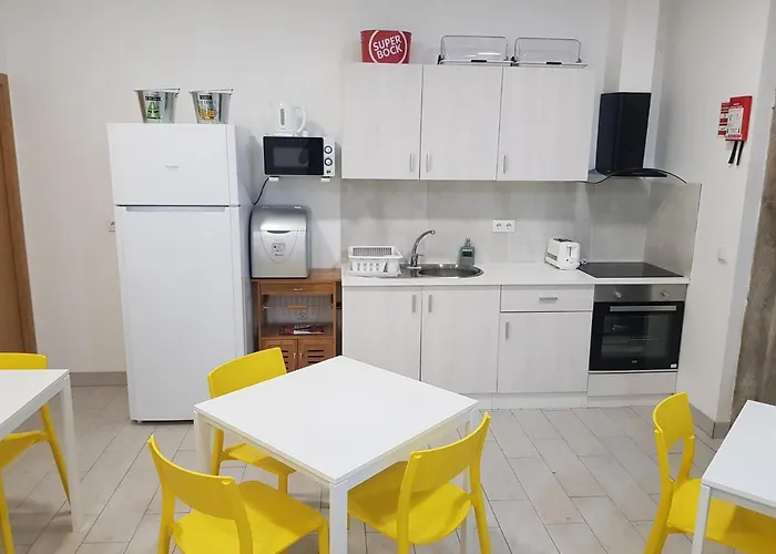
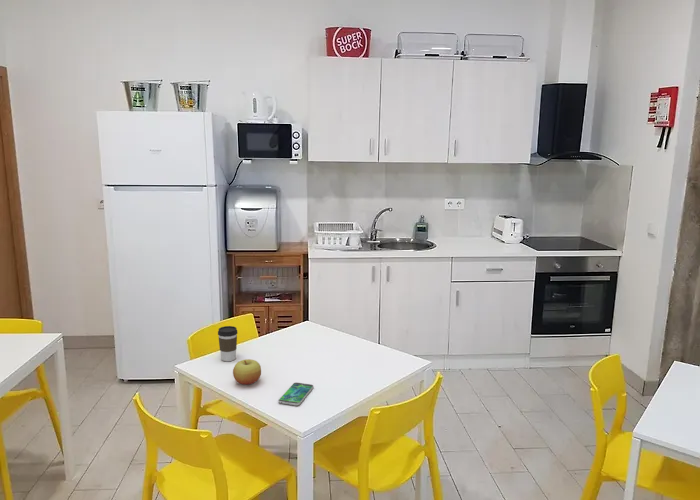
+ coffee cup (228, 343)
+ smartphone (296, 393)
+ apple (247, 371)
